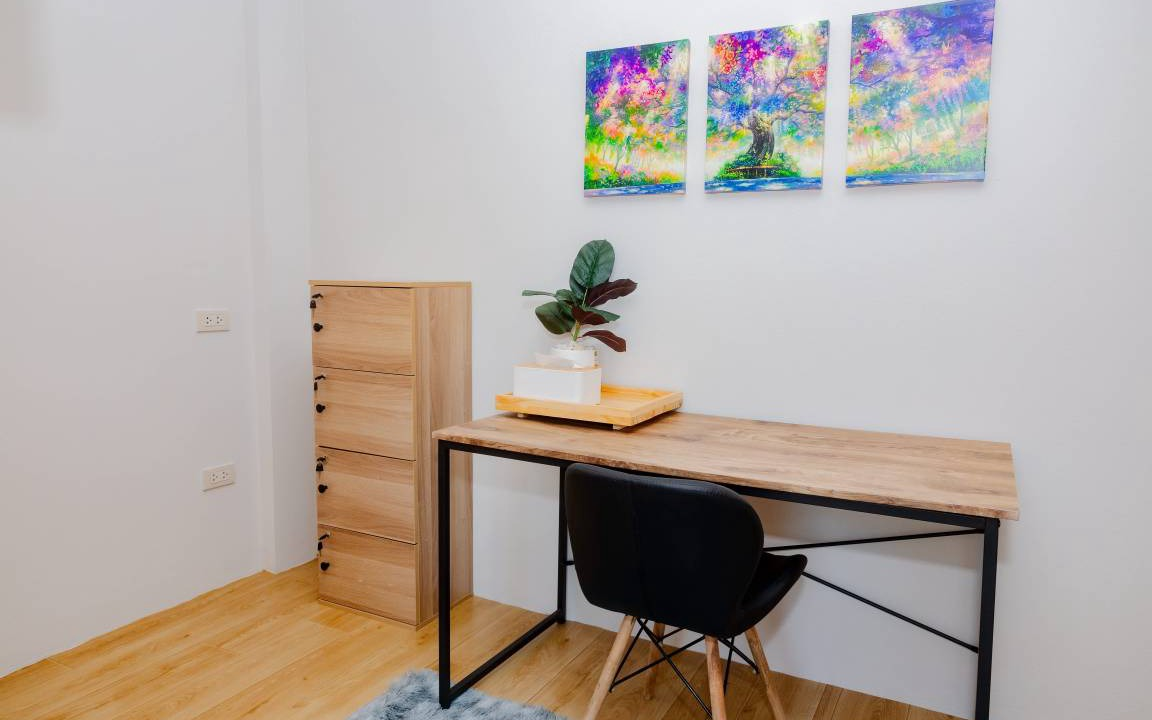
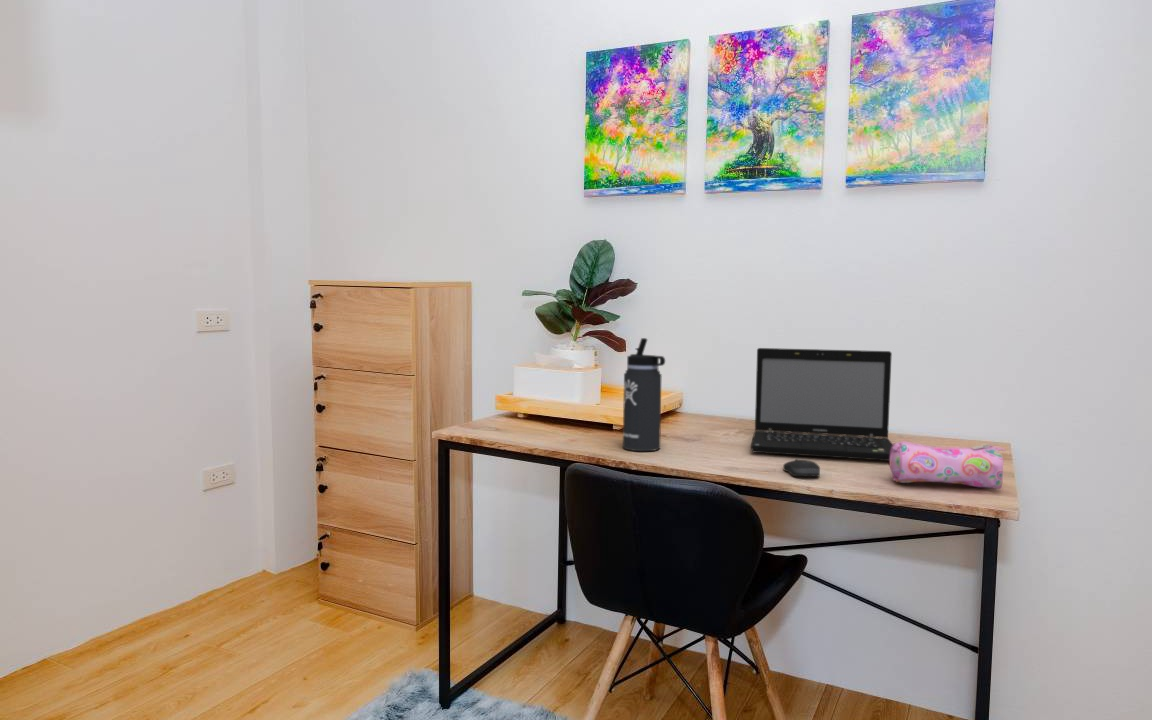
+ thermos bottle (645, 393)
+ pencil case (946, 463)
+ computer mouse (801, 466)
+ laptop (823, 401)
